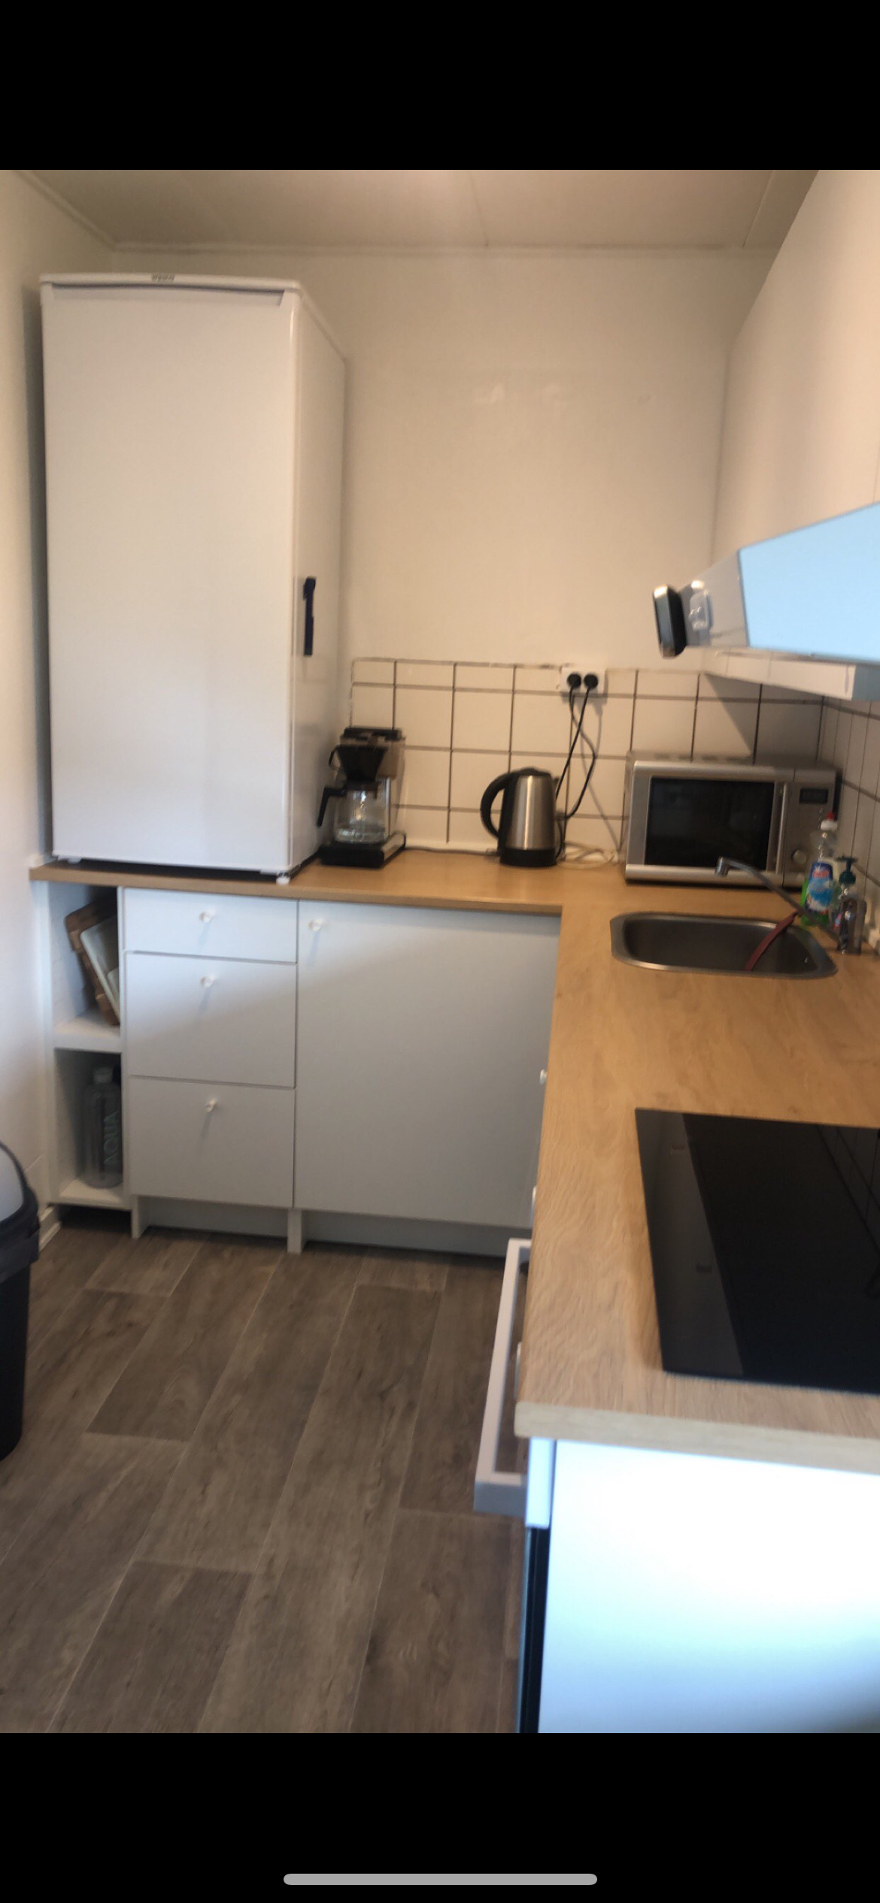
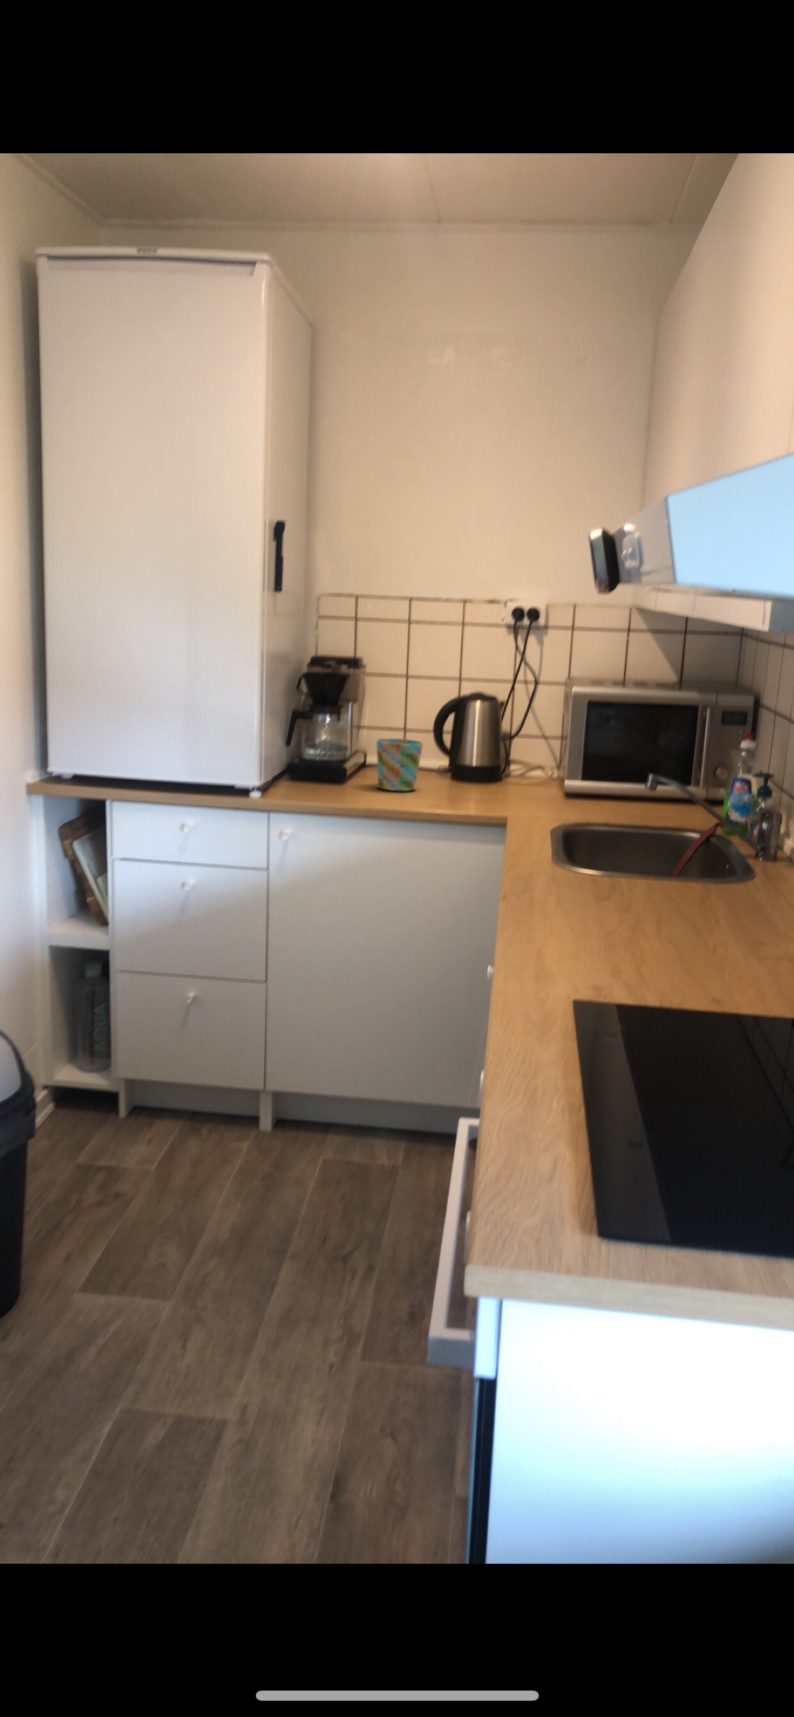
+ mug (399, 763)
